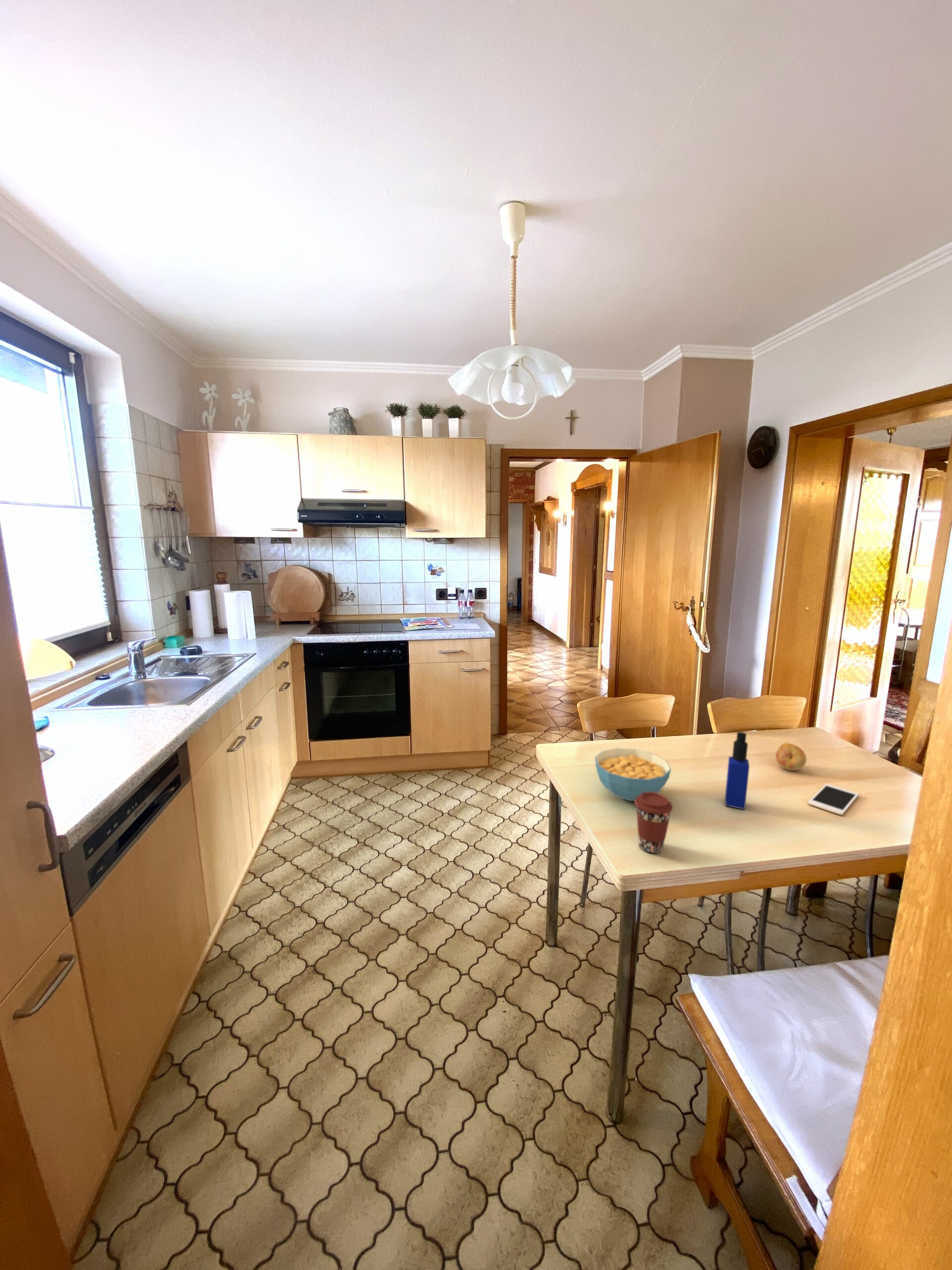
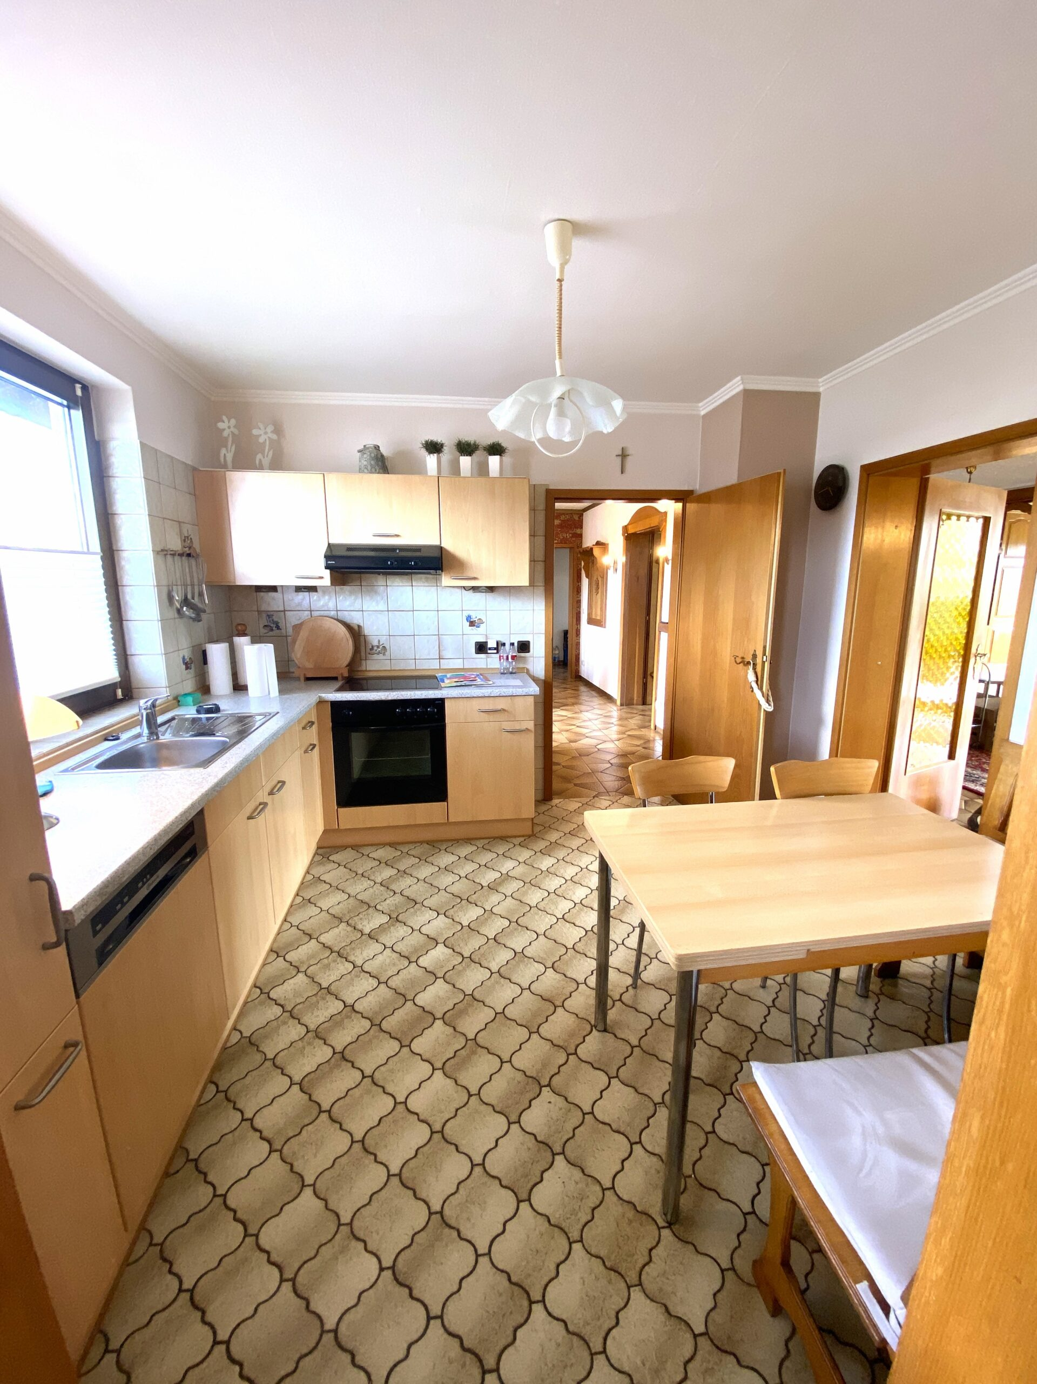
- fruit (791, 757)
- coffee cup (652, 823)
- bottle (738, 769)
- cell phone (833, 799)
- cereal bowl (631, 779)
